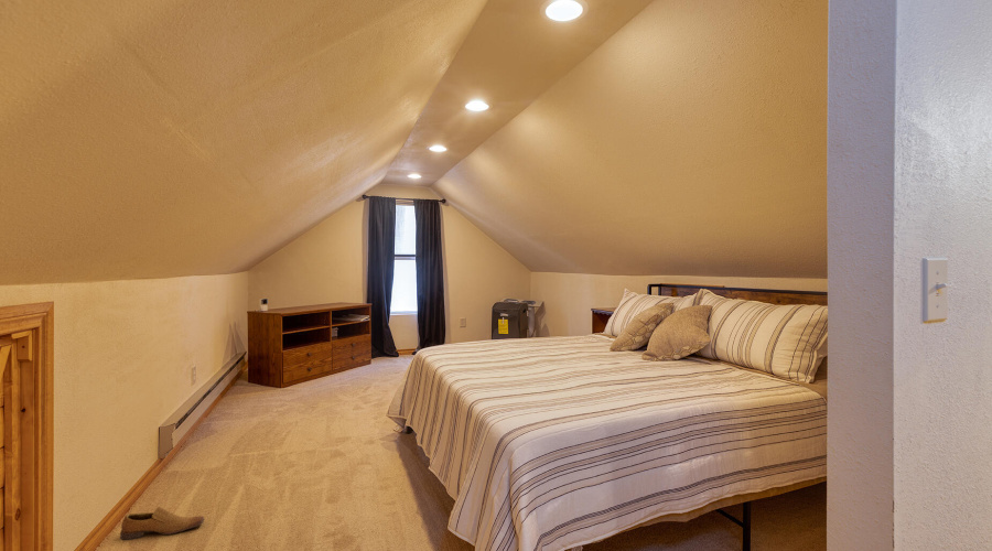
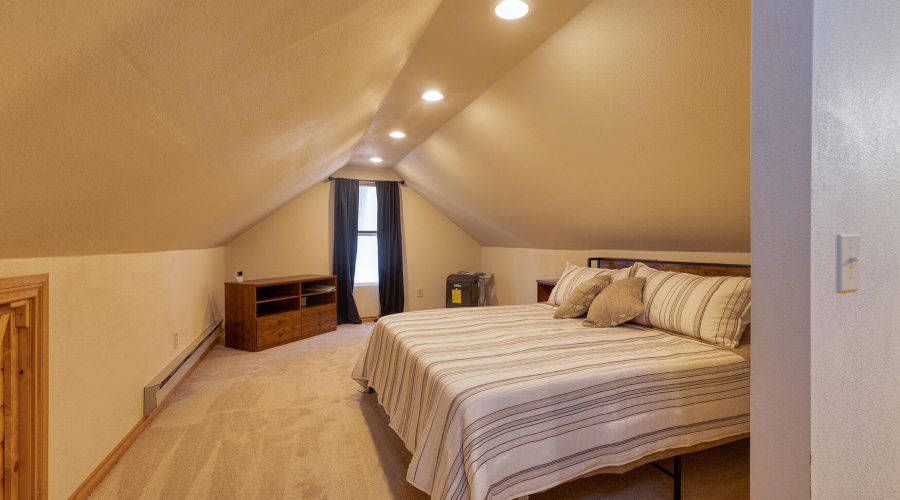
- shoe (163, 518)
